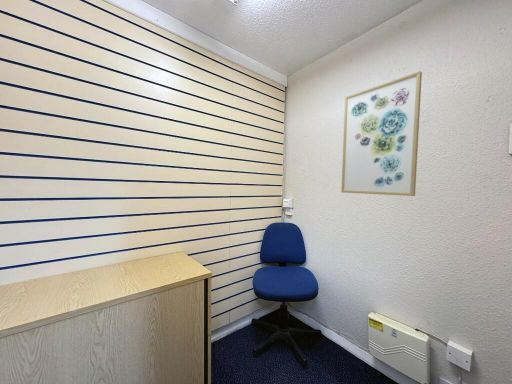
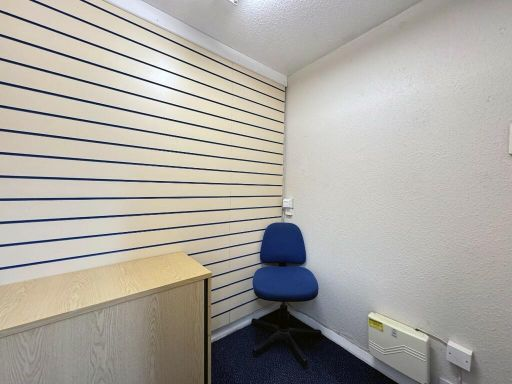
- wall art (376, 140)
